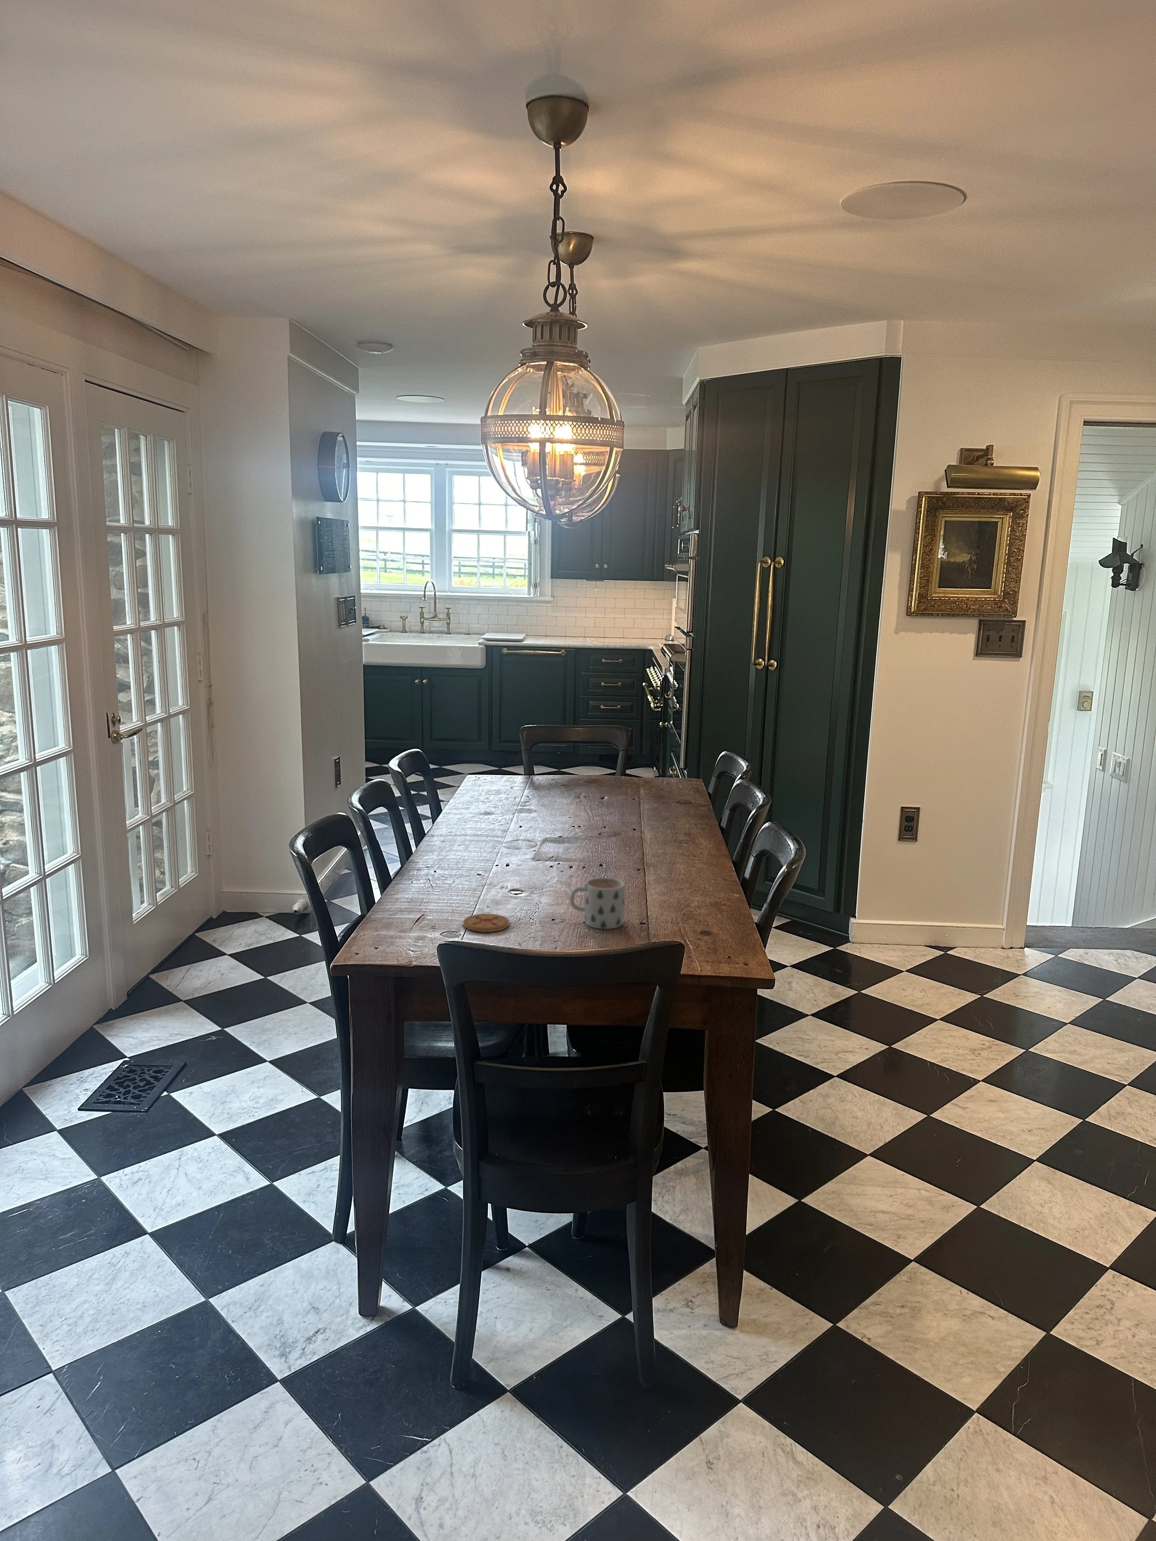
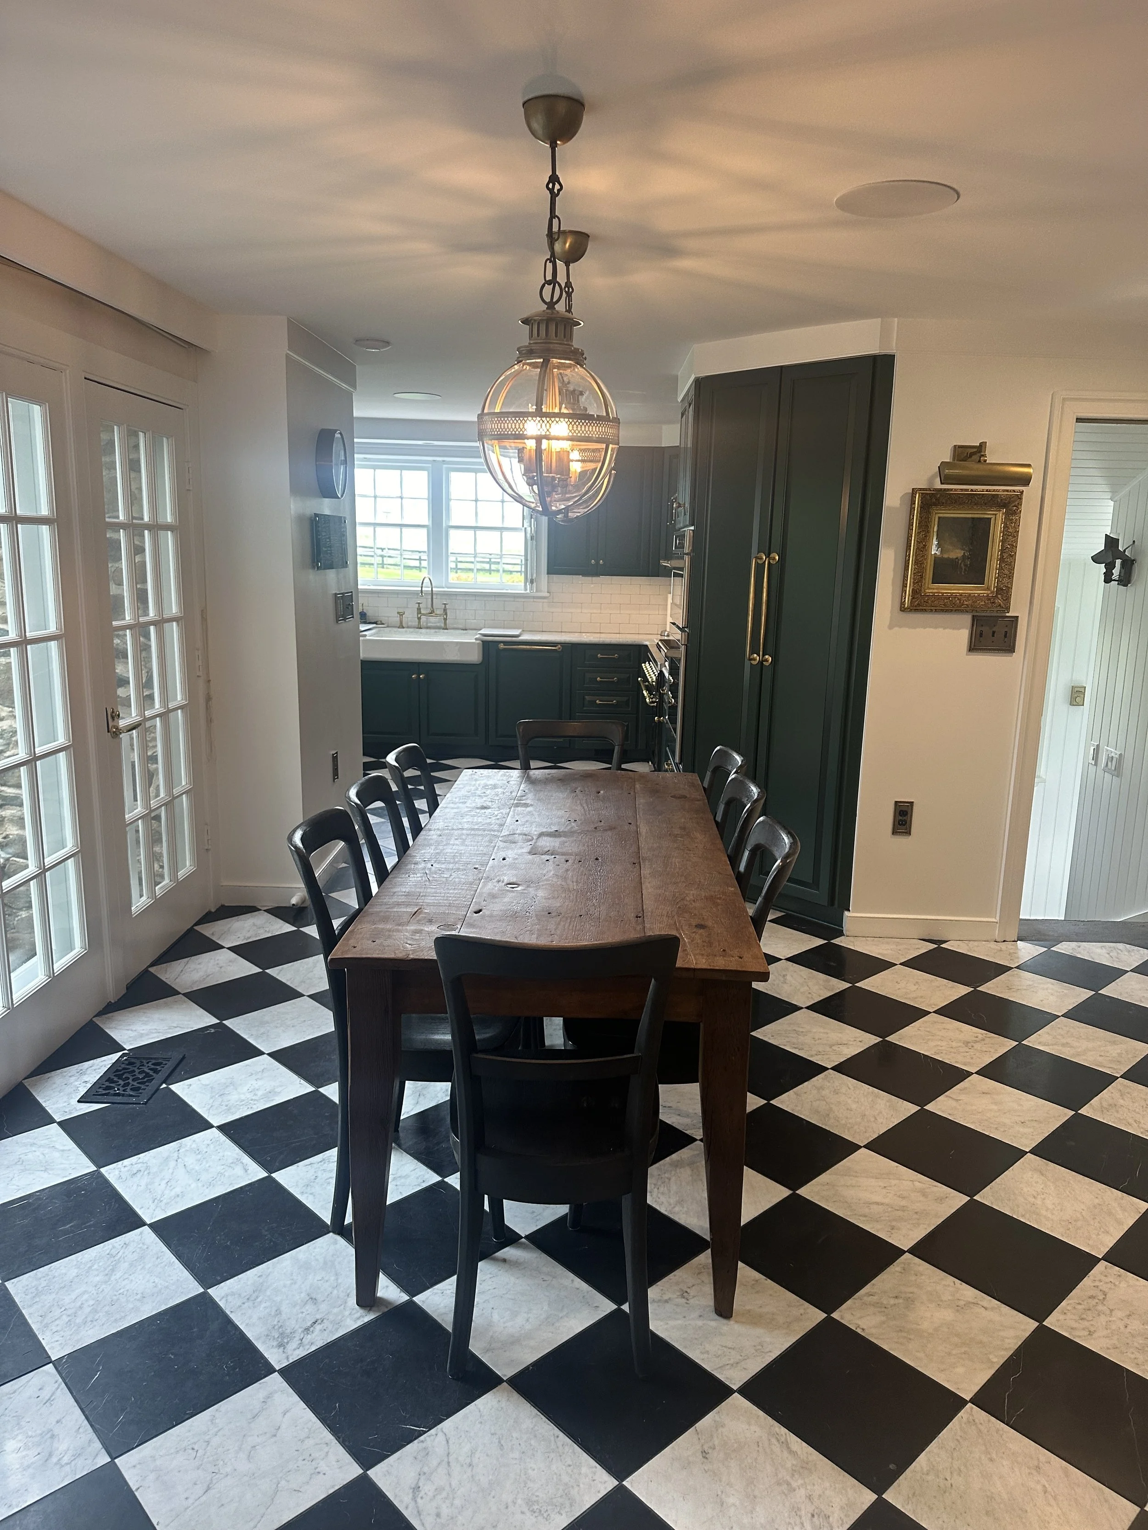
- mug (596, 902)
- coaster (486, 923)
